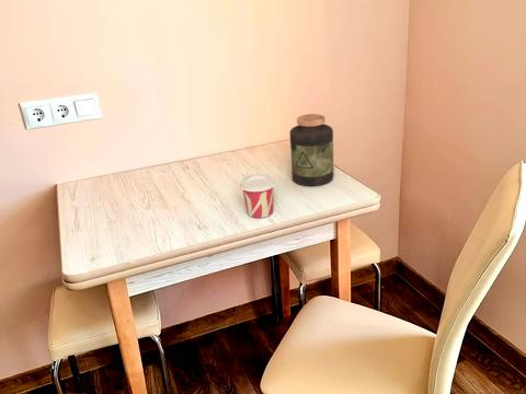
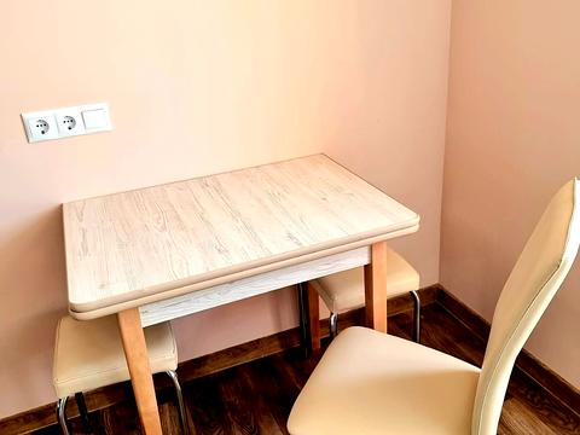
- cup (259, 196)
- jar (311, 148)
